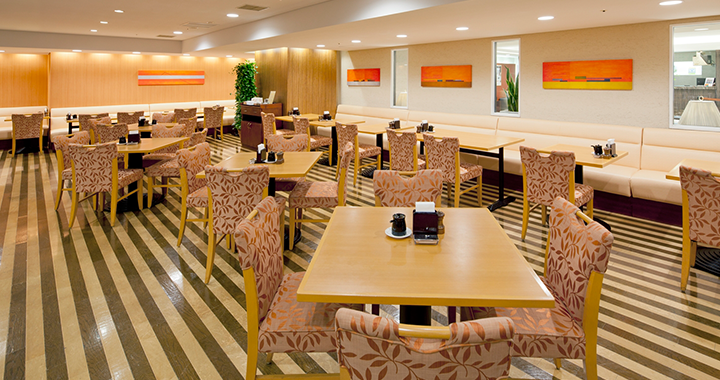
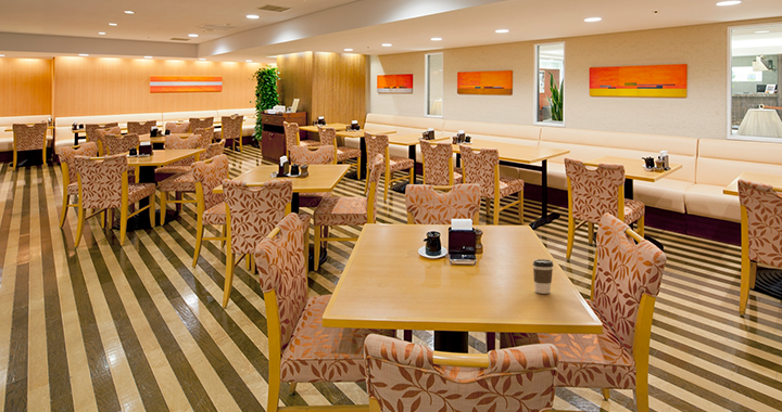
+ coffee cup (542, 275)
